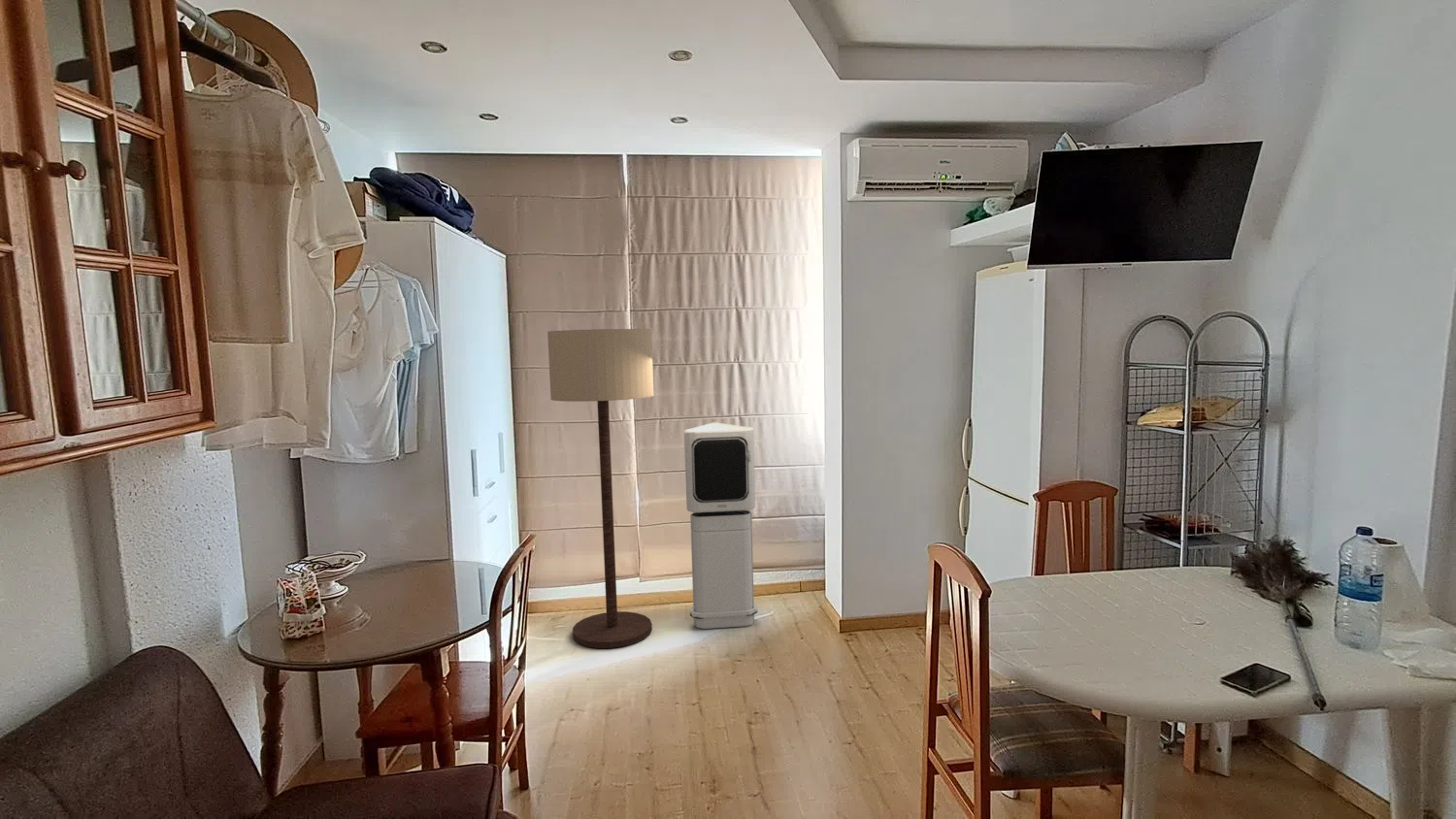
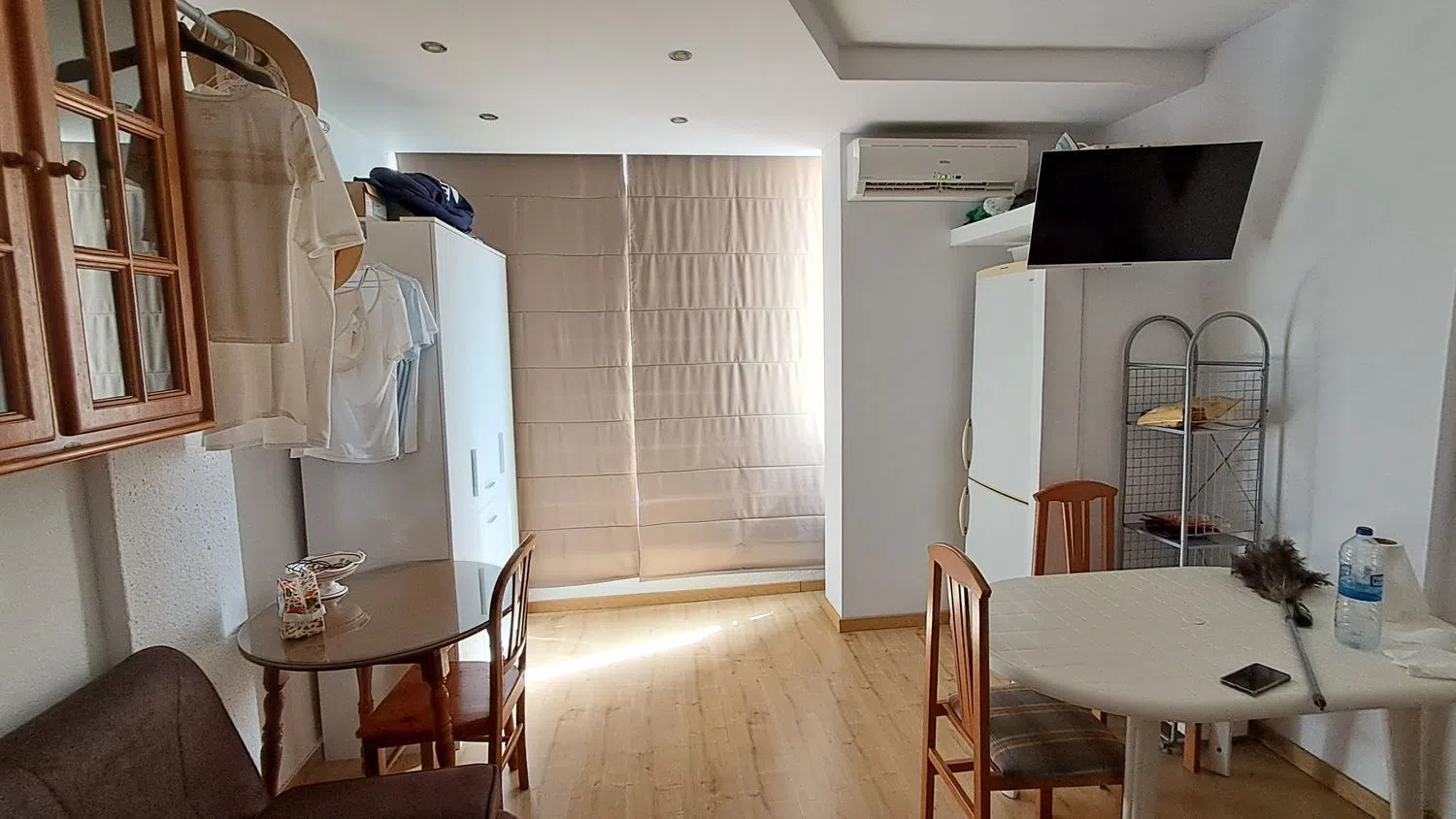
- floor lamp (606, 483)
- air purifier (719, 522)
